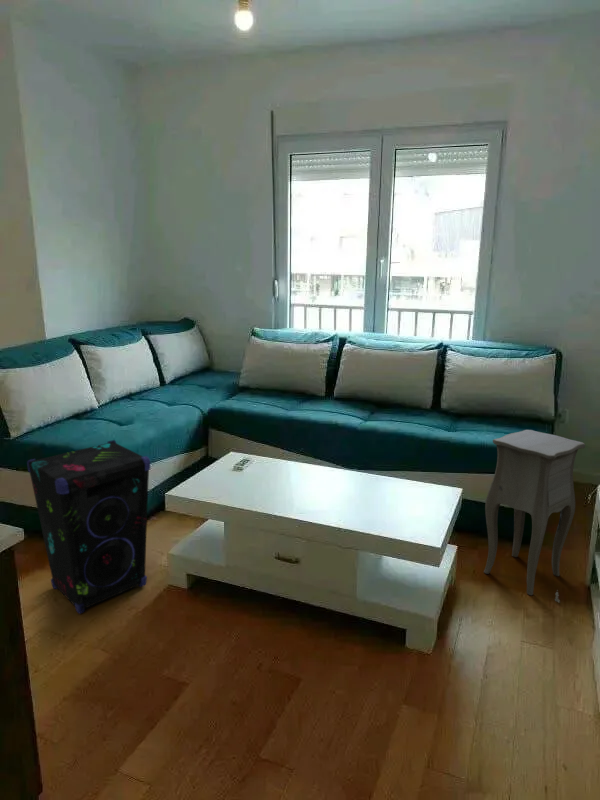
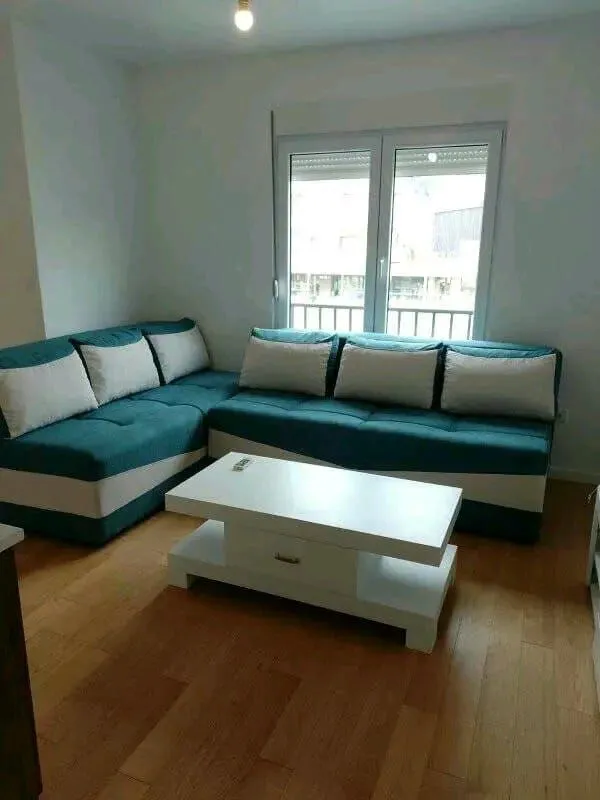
- speaker (94, 524)
- side table (530, 508)
